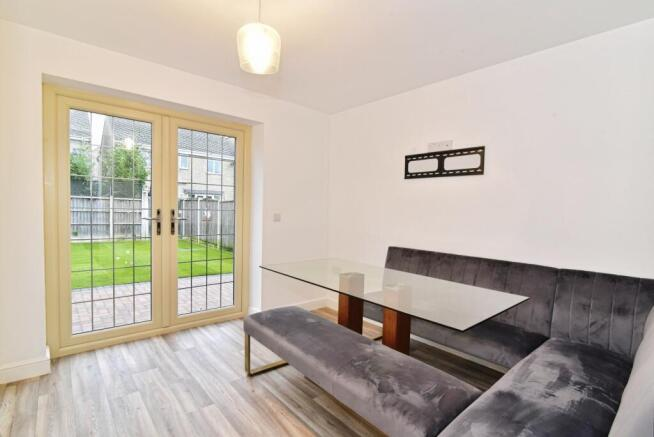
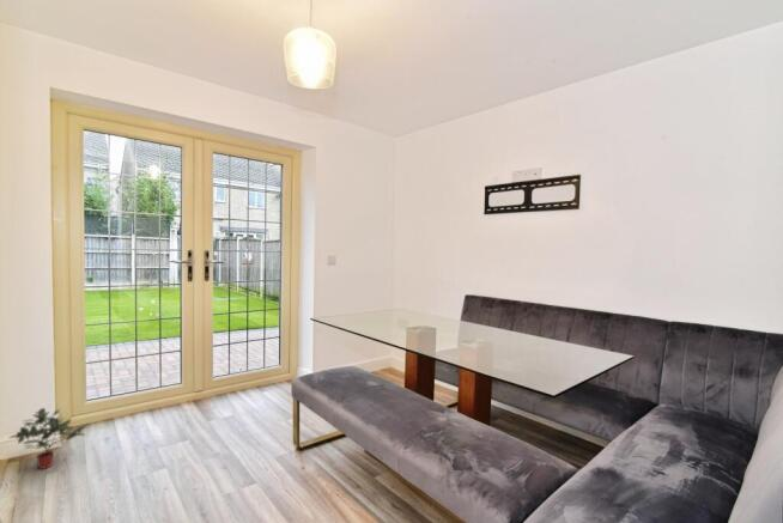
+ potted plant (50, 434)
